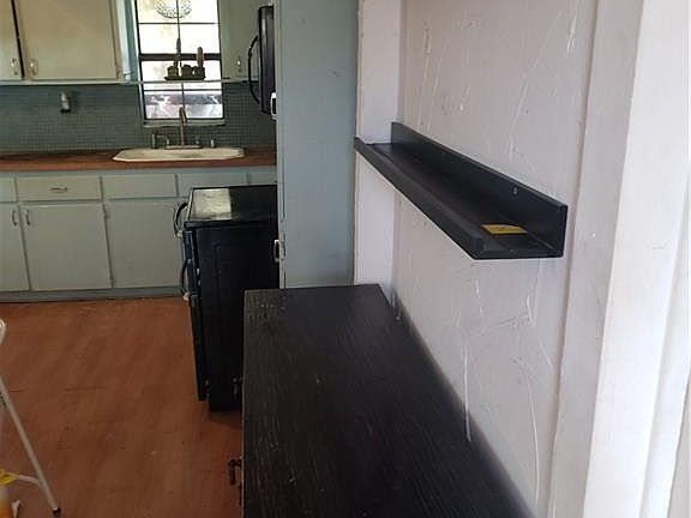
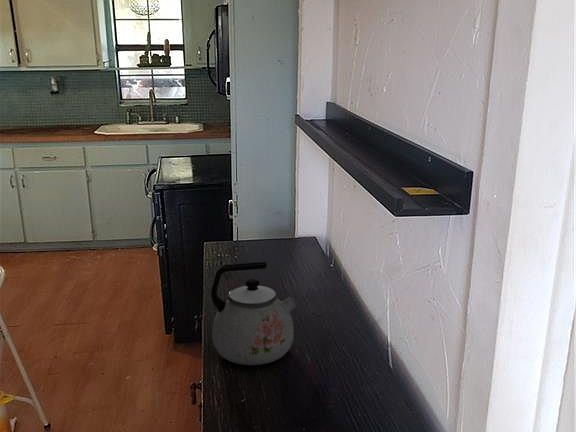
+ kettle (253, 308)
